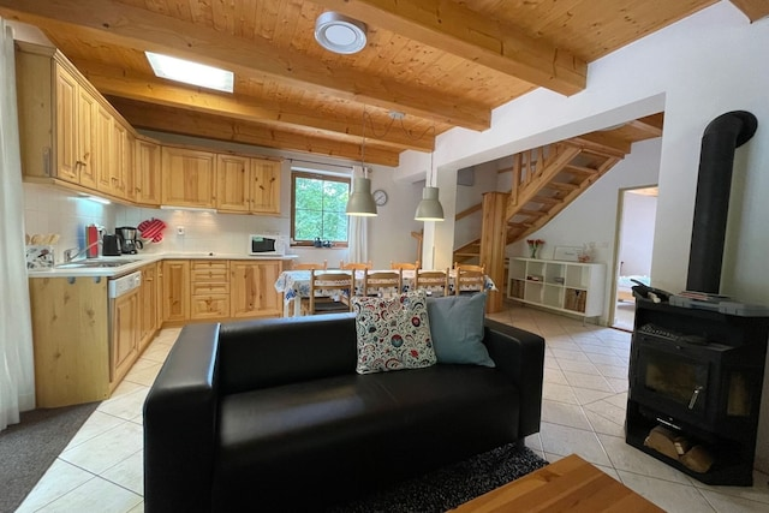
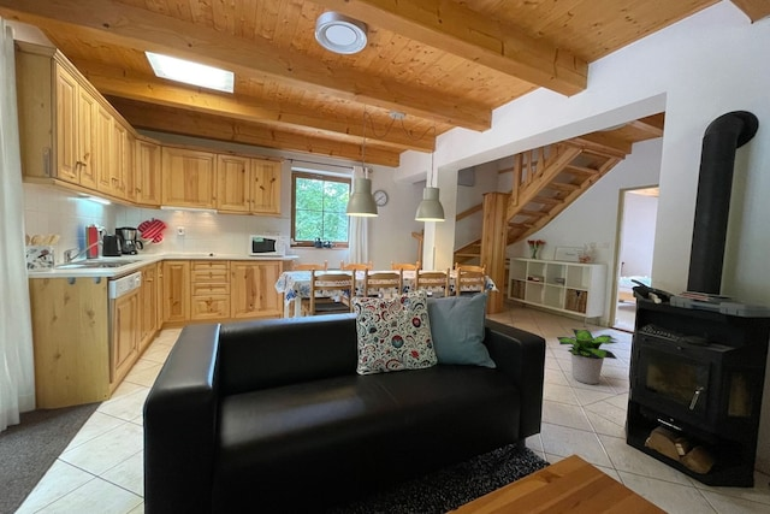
+ potted plant (586, 359)
